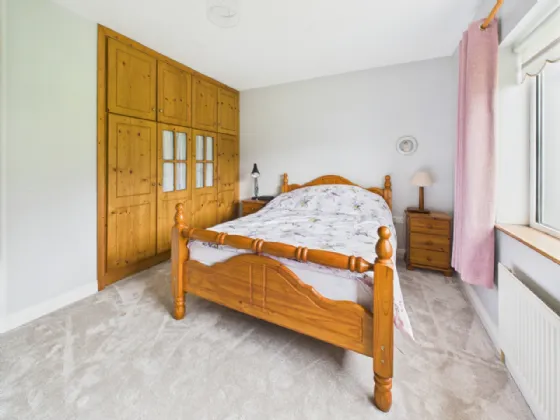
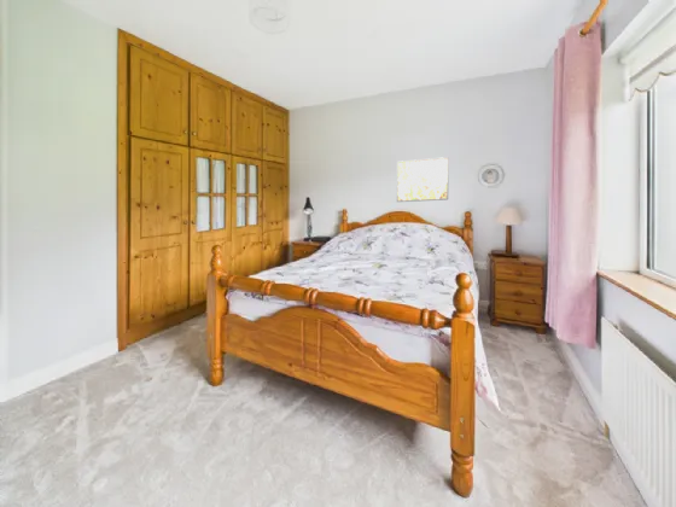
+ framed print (421, 180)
